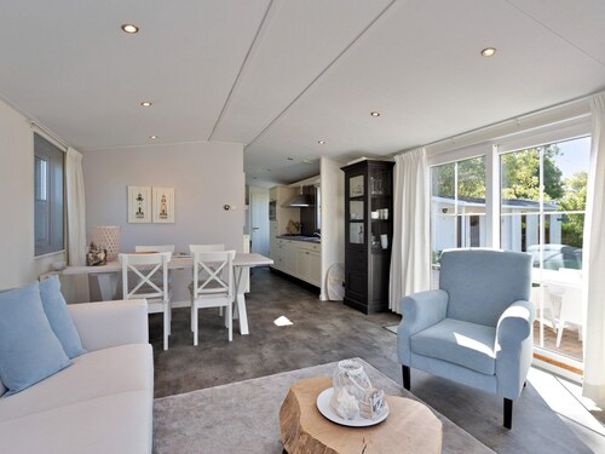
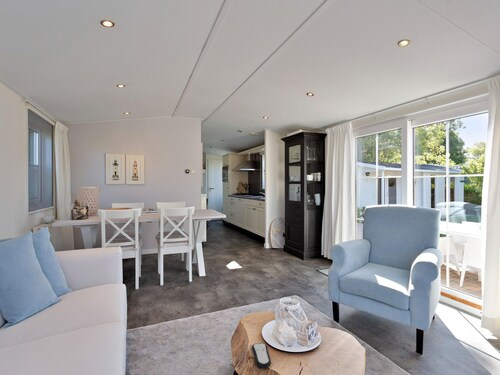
+ remote control (261, 354)
